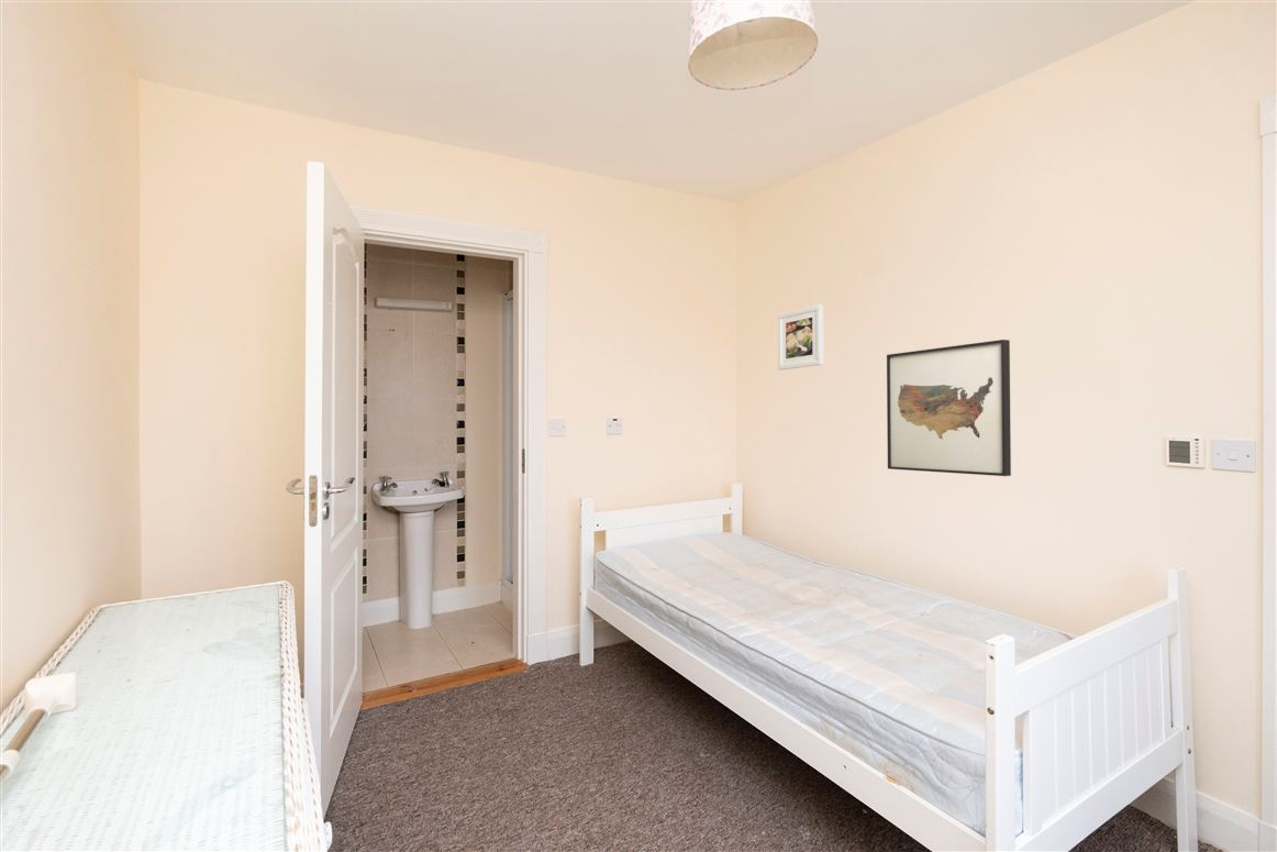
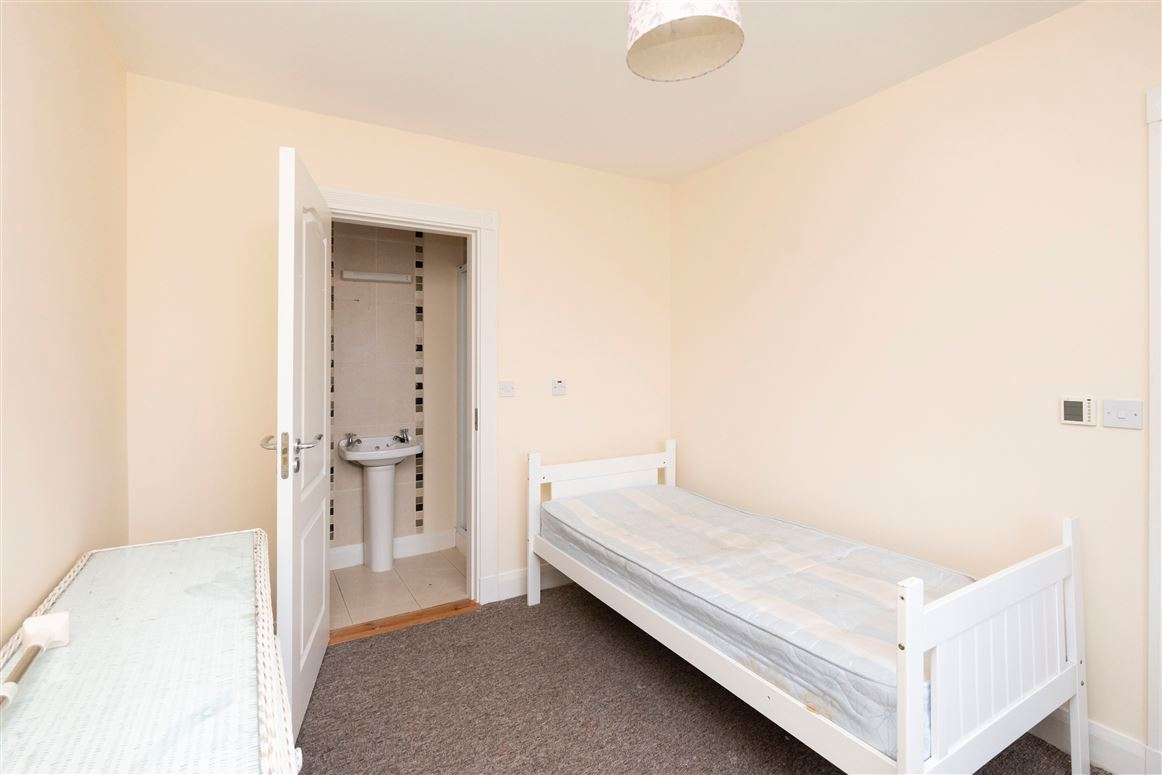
- wall art (943, 409)
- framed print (799, 338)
